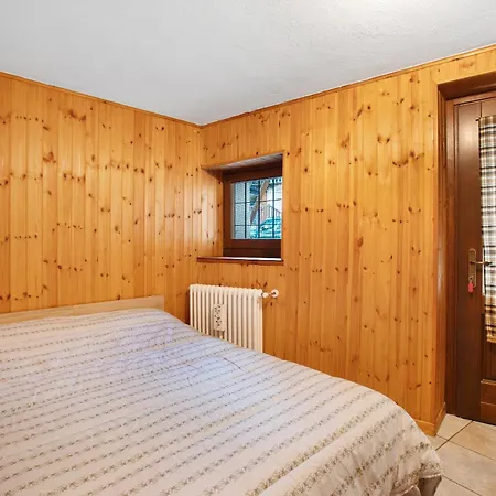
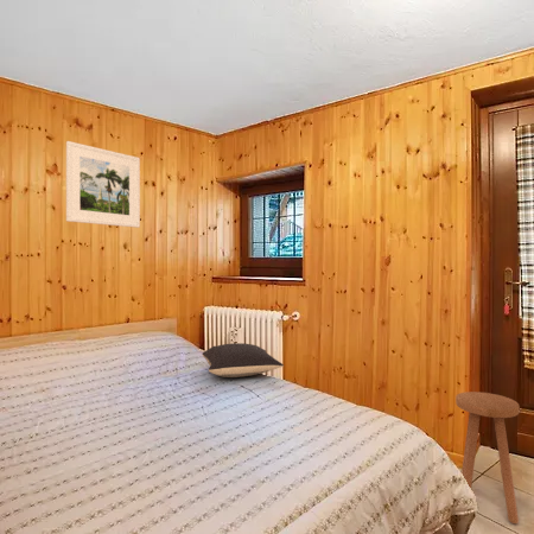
+ stool (475, 451)
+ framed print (104, 186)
+ pillow (240, 358)
